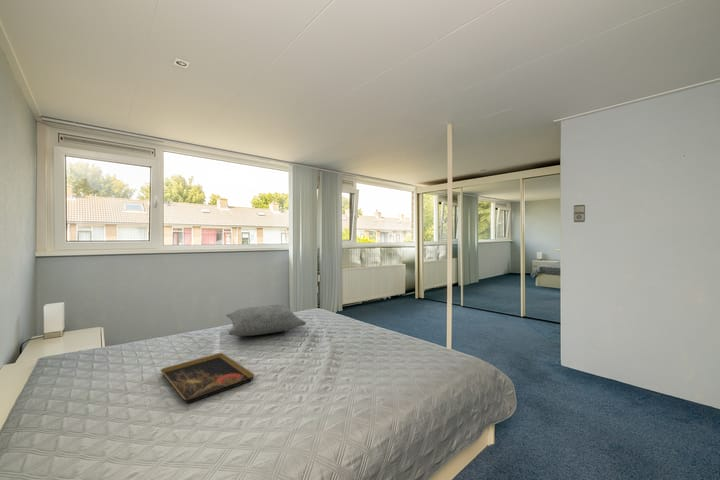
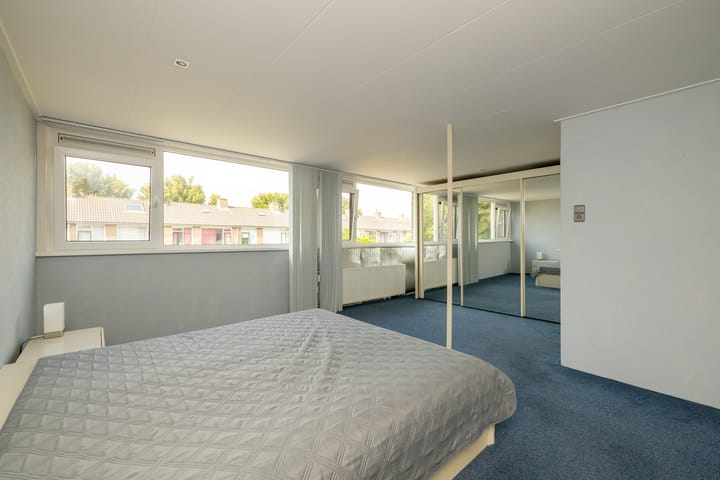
- decorative tray (206, 374)
- pillow (264, 319)
